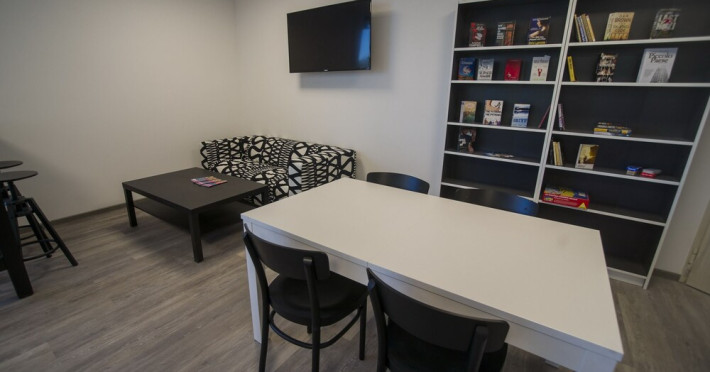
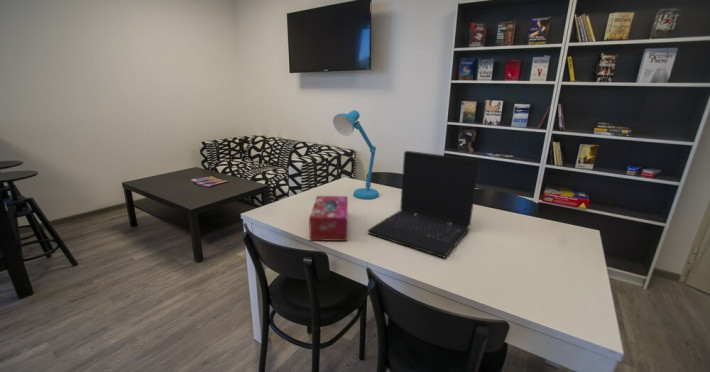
+ tissue box (330, 216)
+ desk lamp (370, 158)
+ laptop (422, 197)
